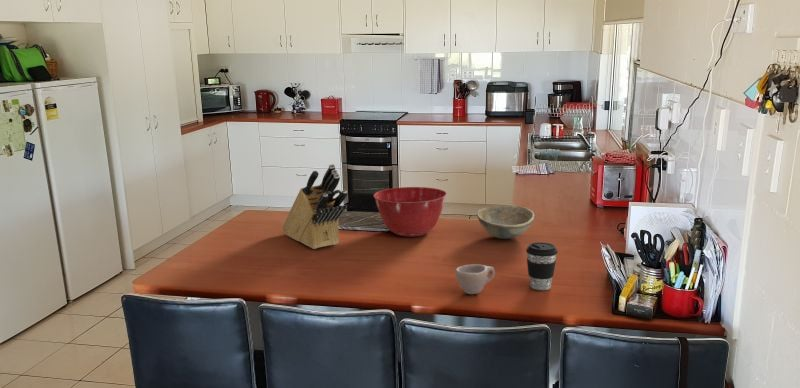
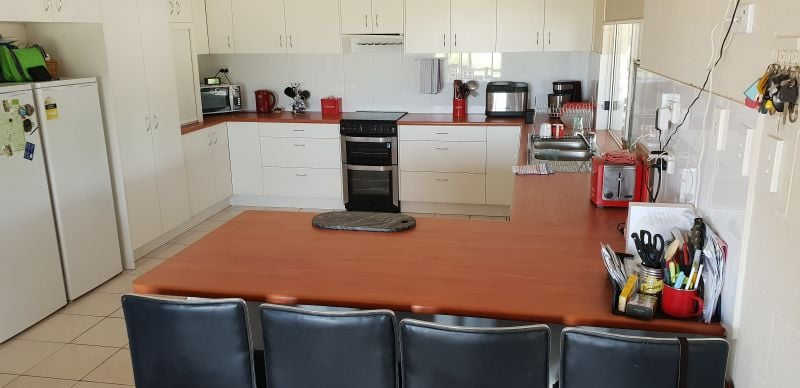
- cup (475, 279)
- coffee cup (541, 266)
- knife block (313, 202)
- bowl (504, 224)
- mixing bowl (410, 212)
